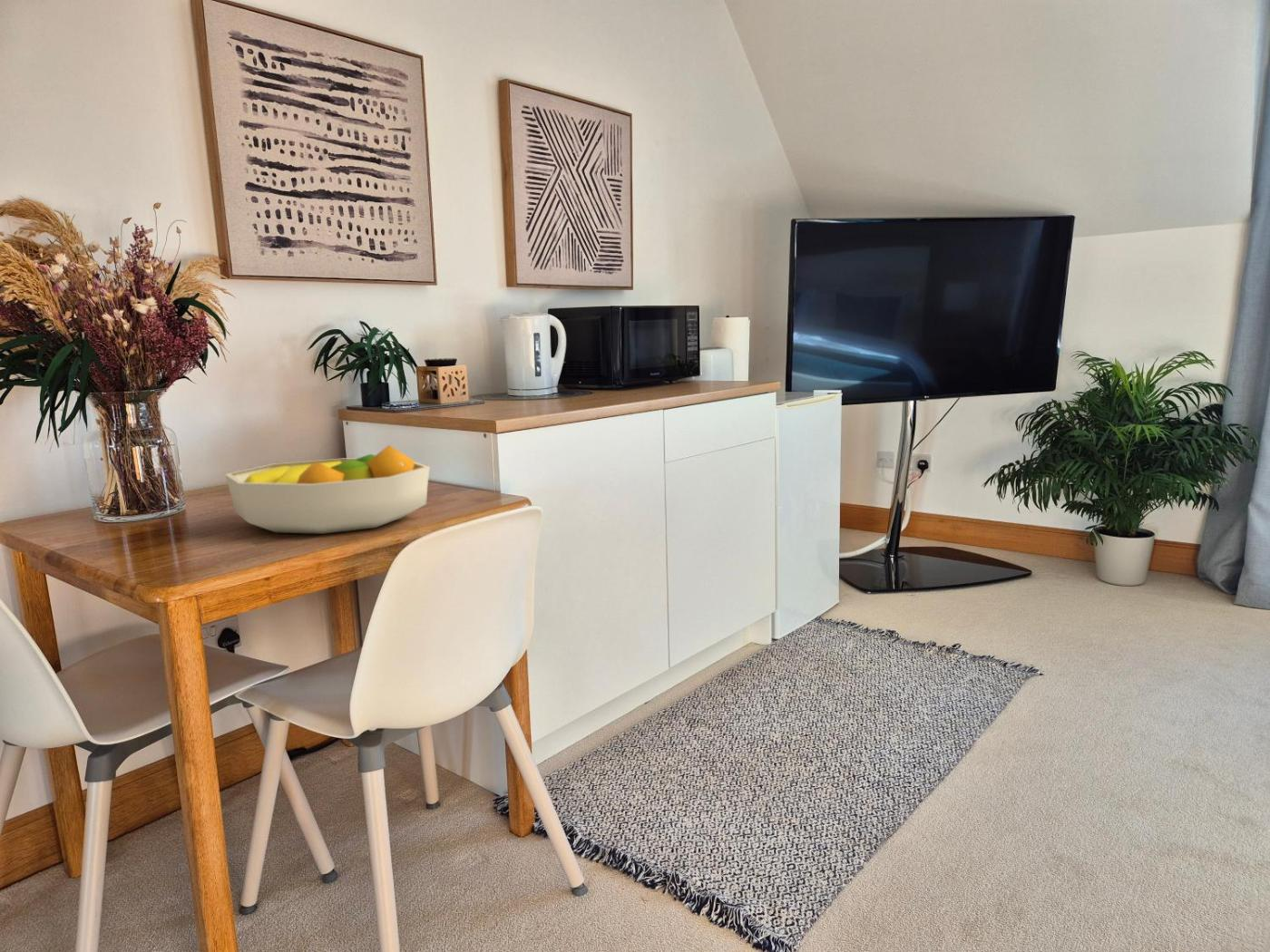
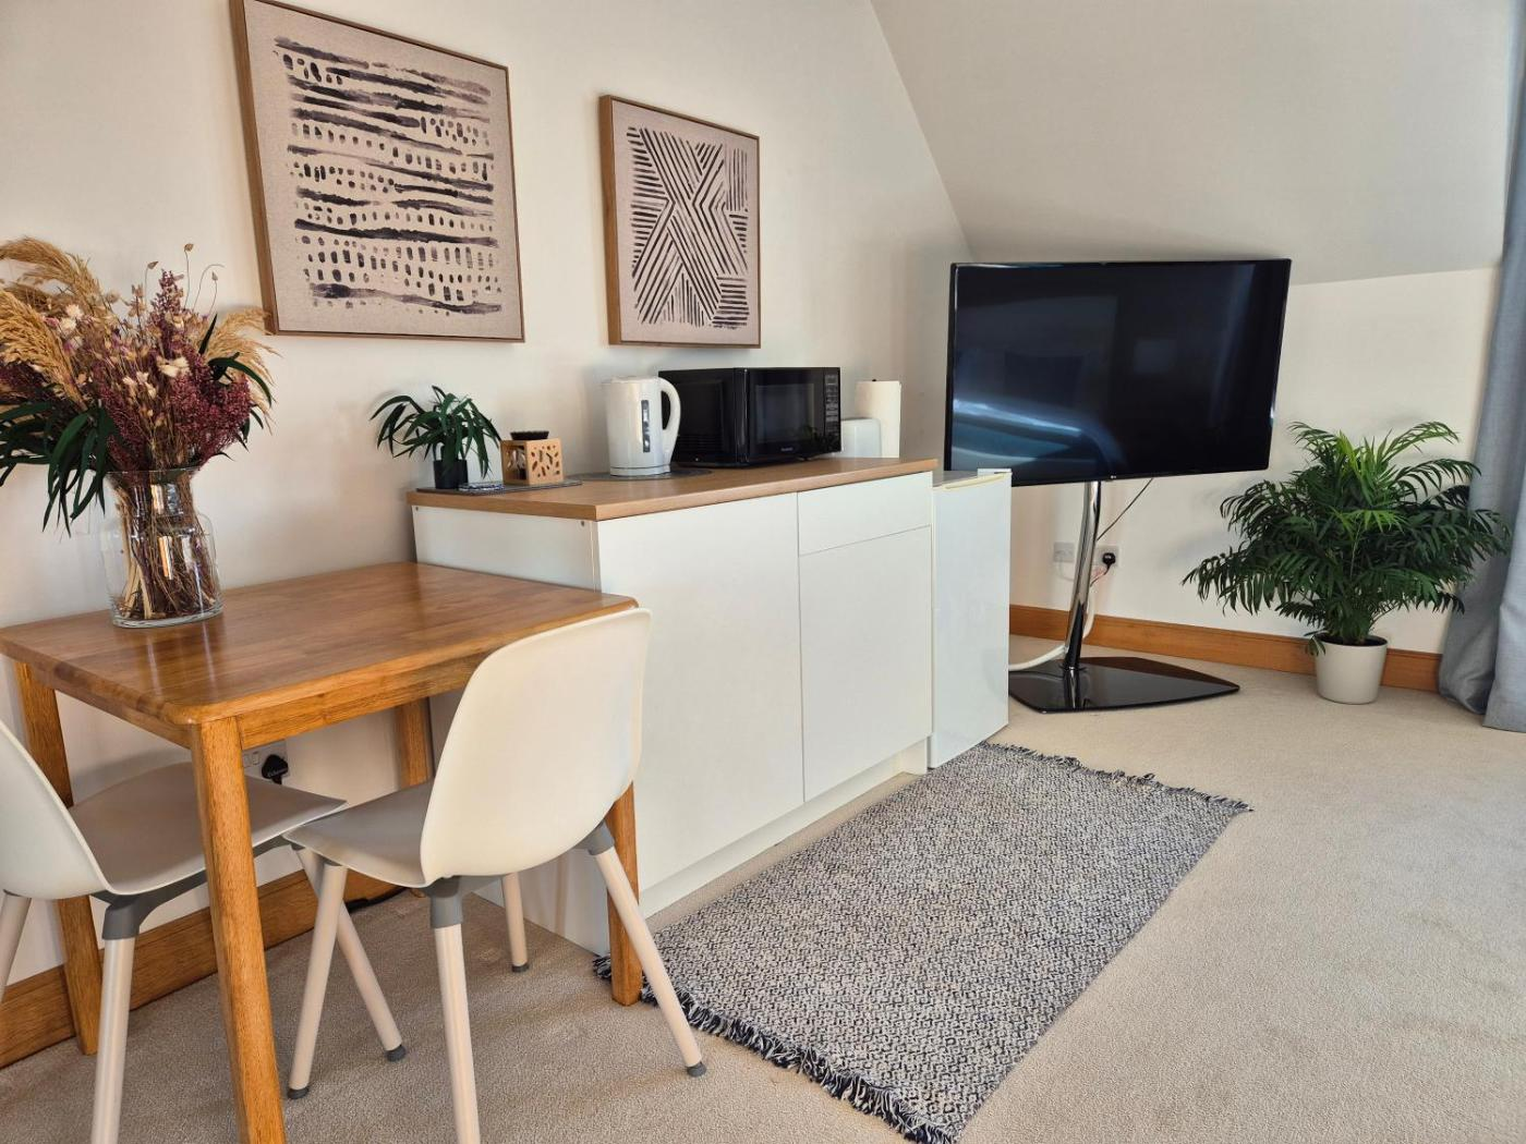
- fruit bowl (329, 484)
